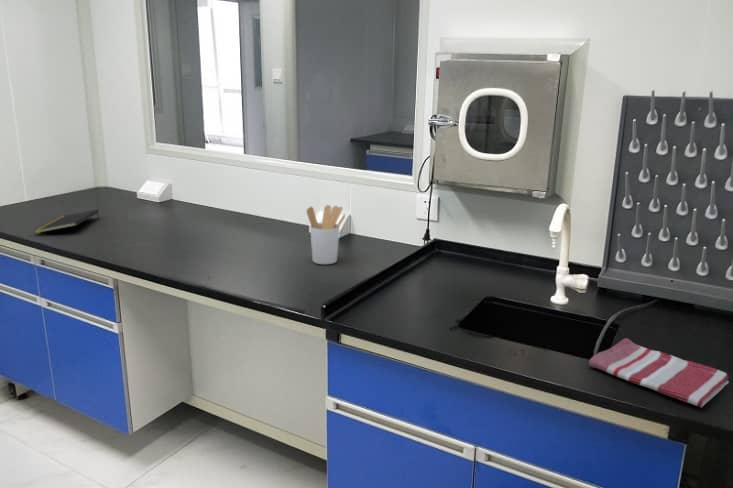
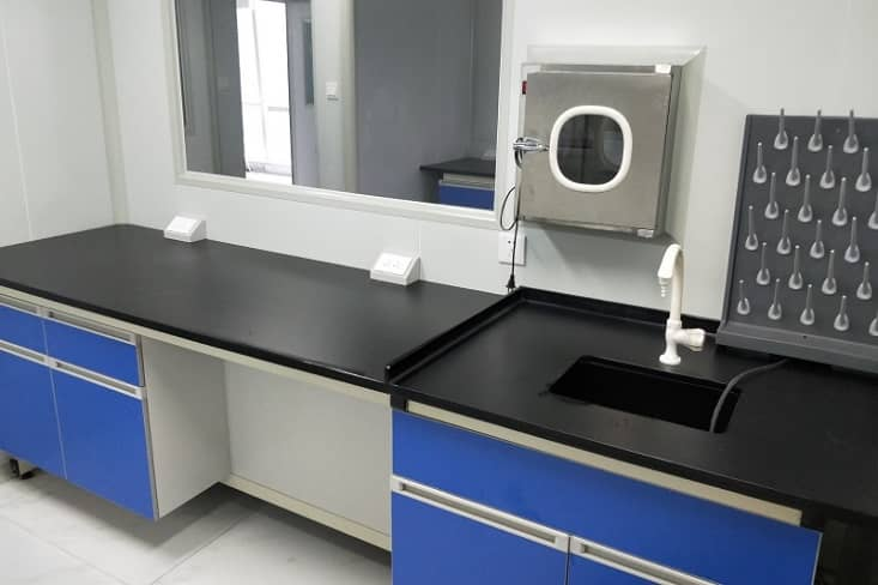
- dish towel (657, 369)
- notepad (67, 221)
- utensil holder (327, 233)
